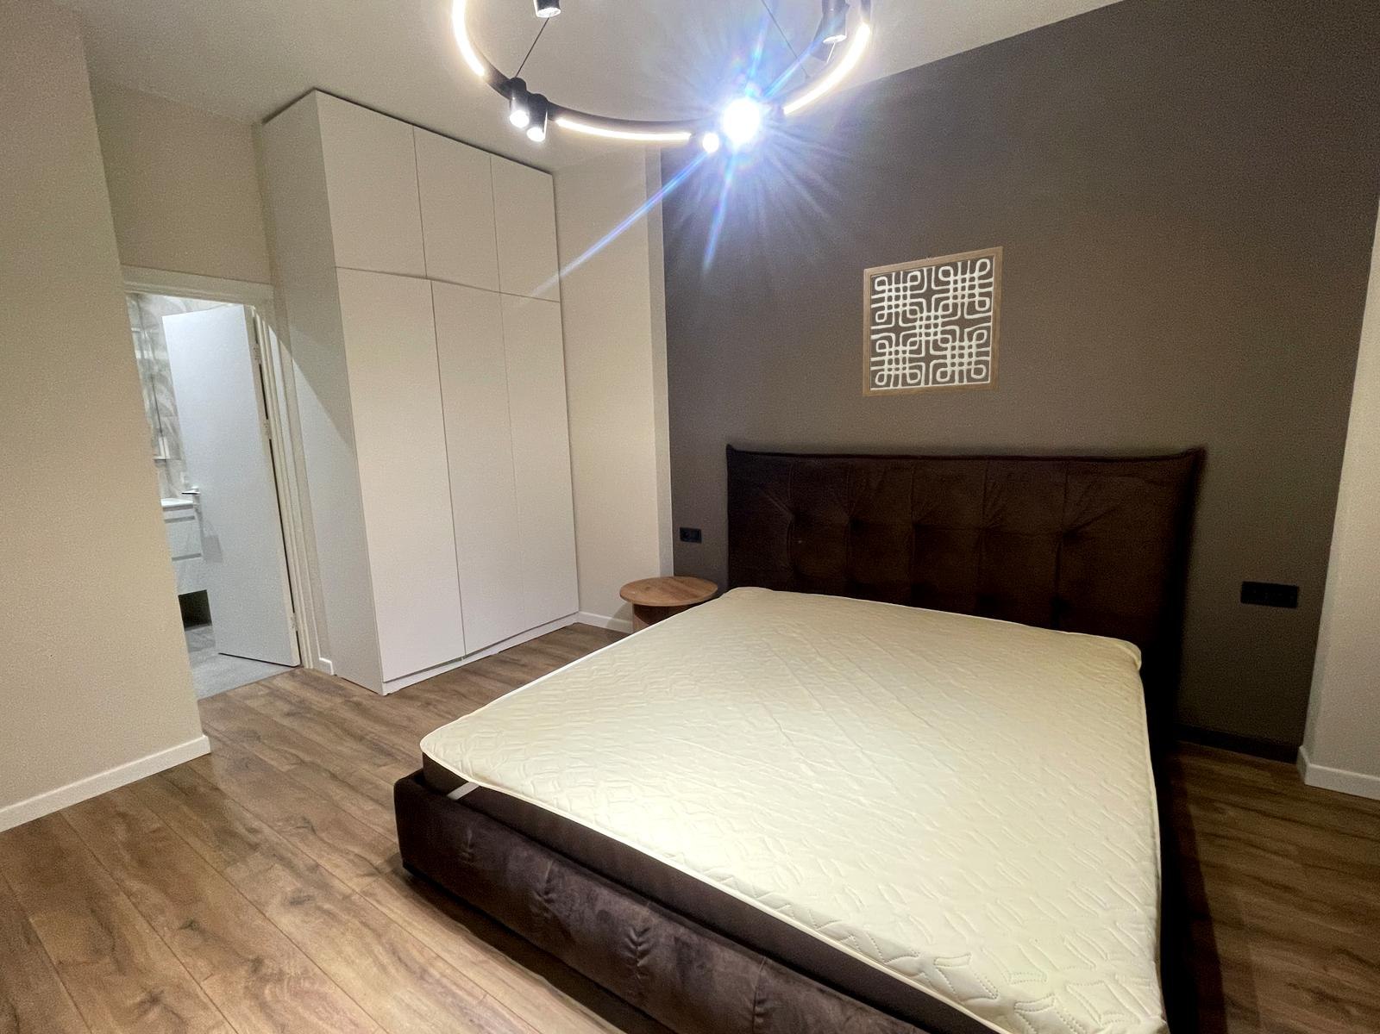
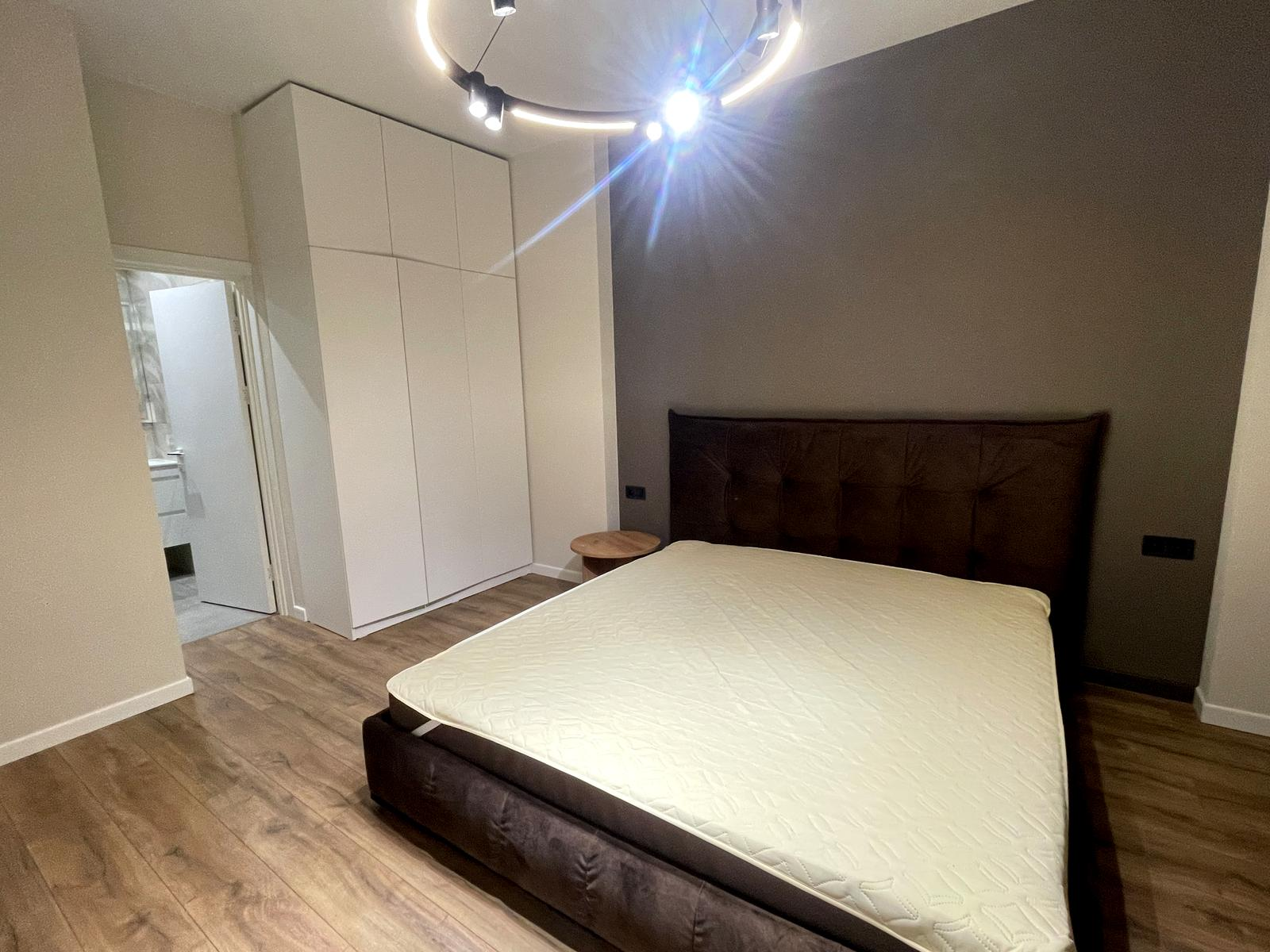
- wall art (928, 324)
